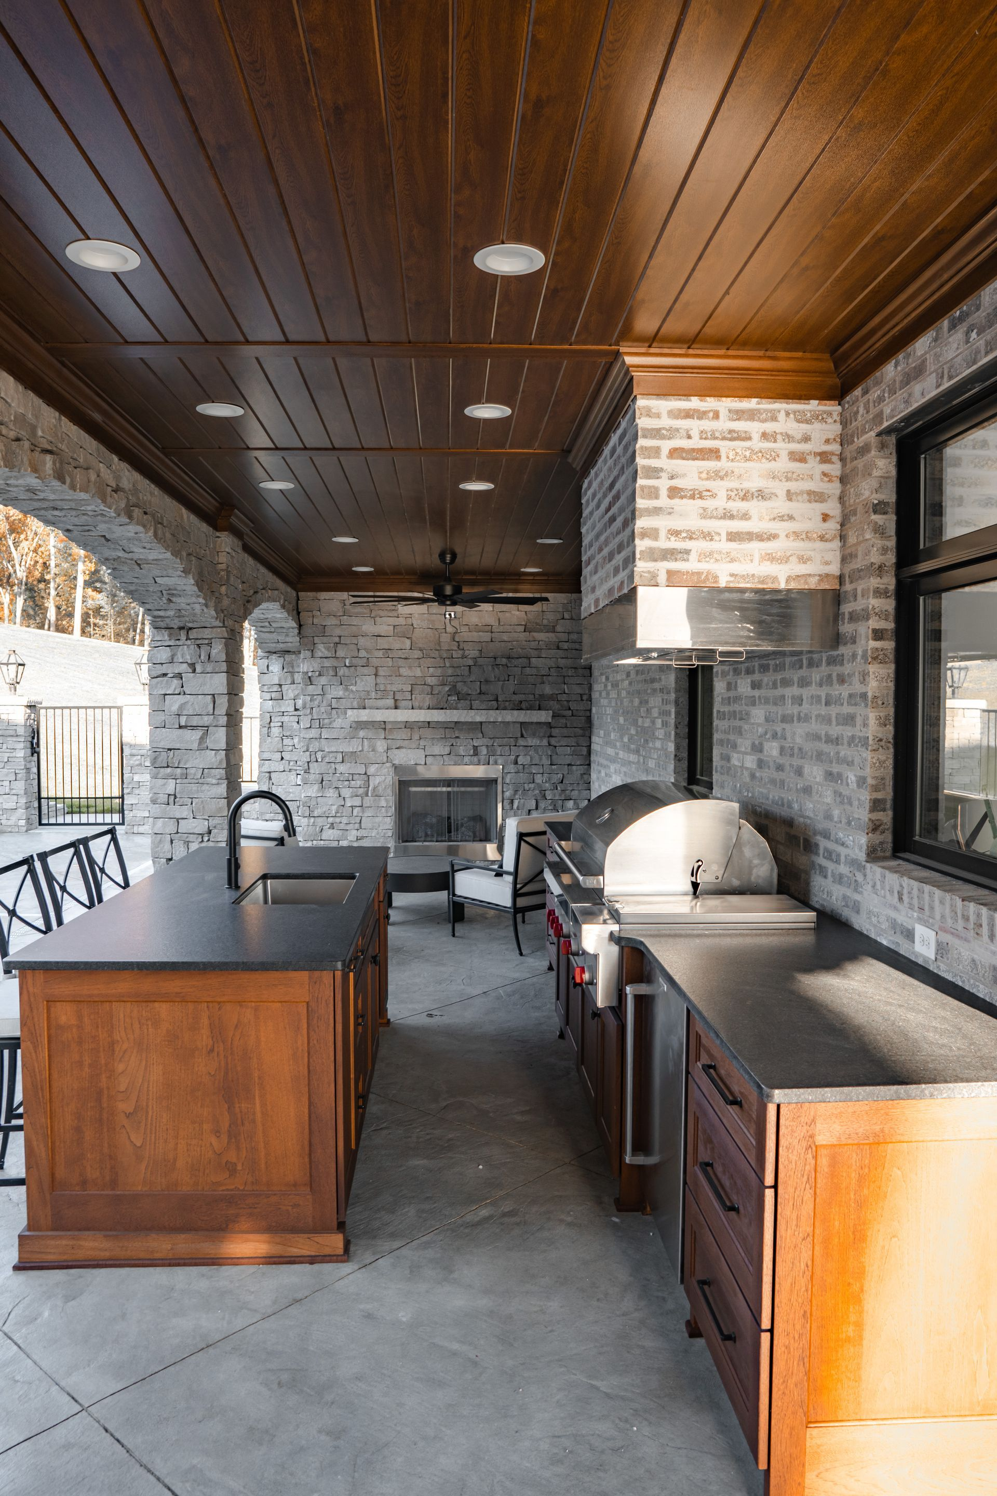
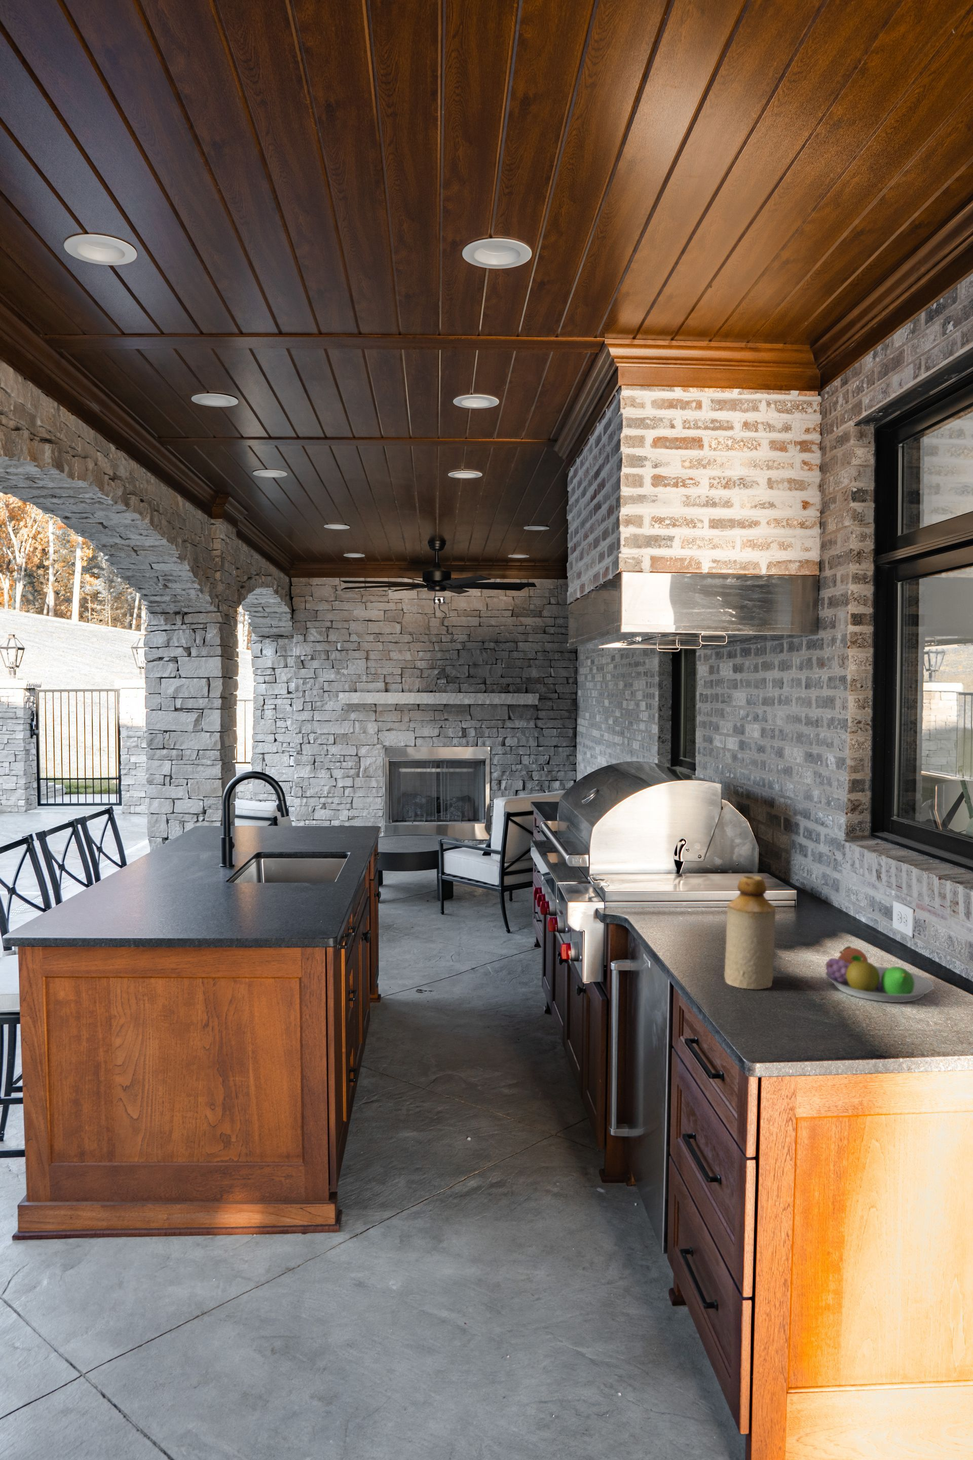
+ fruit bowl (879, 970)
+ bottle (749, 930)
